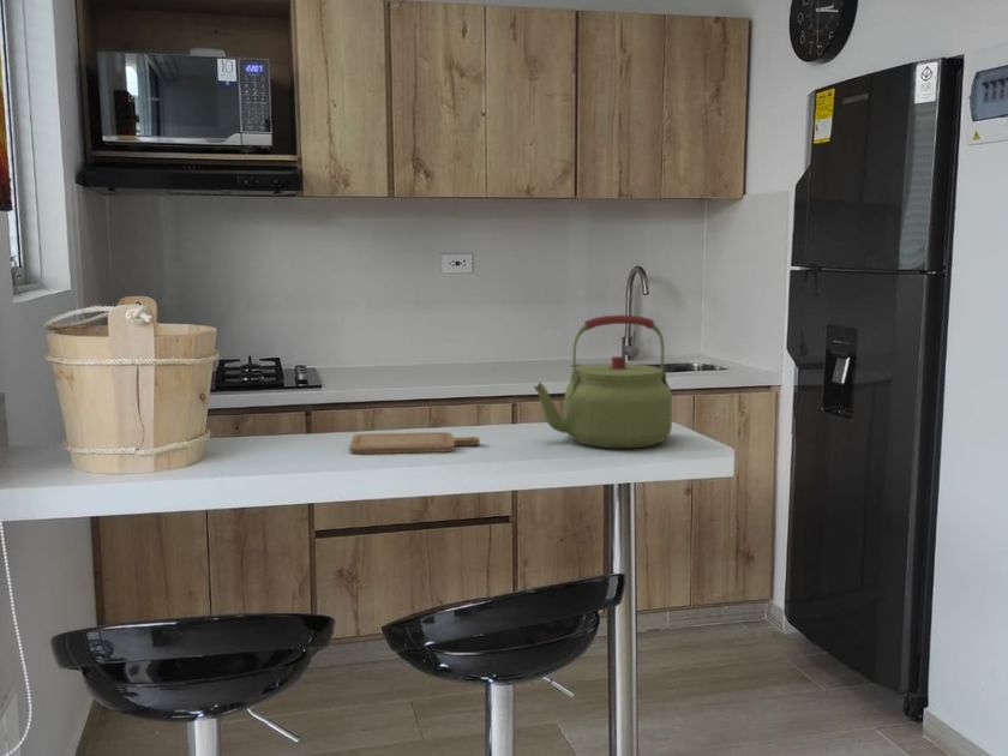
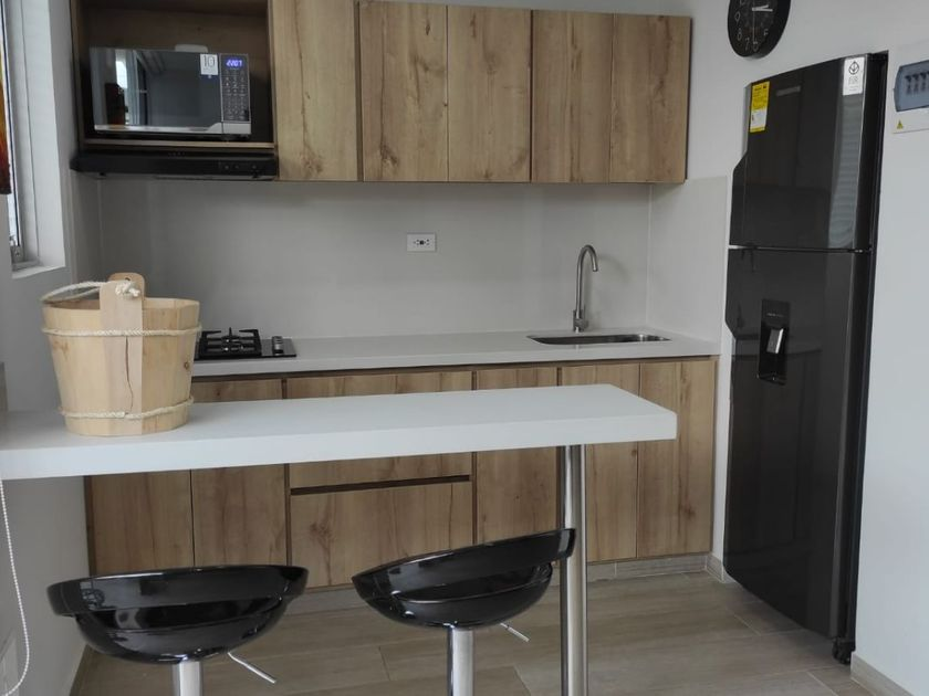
- chopping board (415, 442)
- kettle (602, 378)
